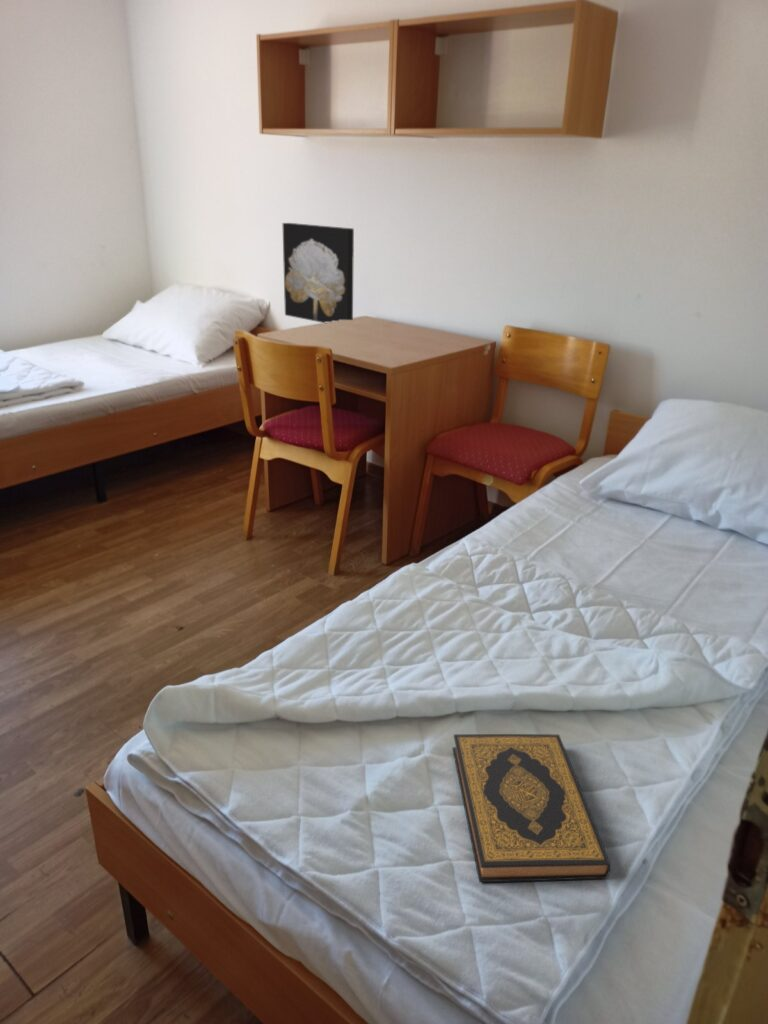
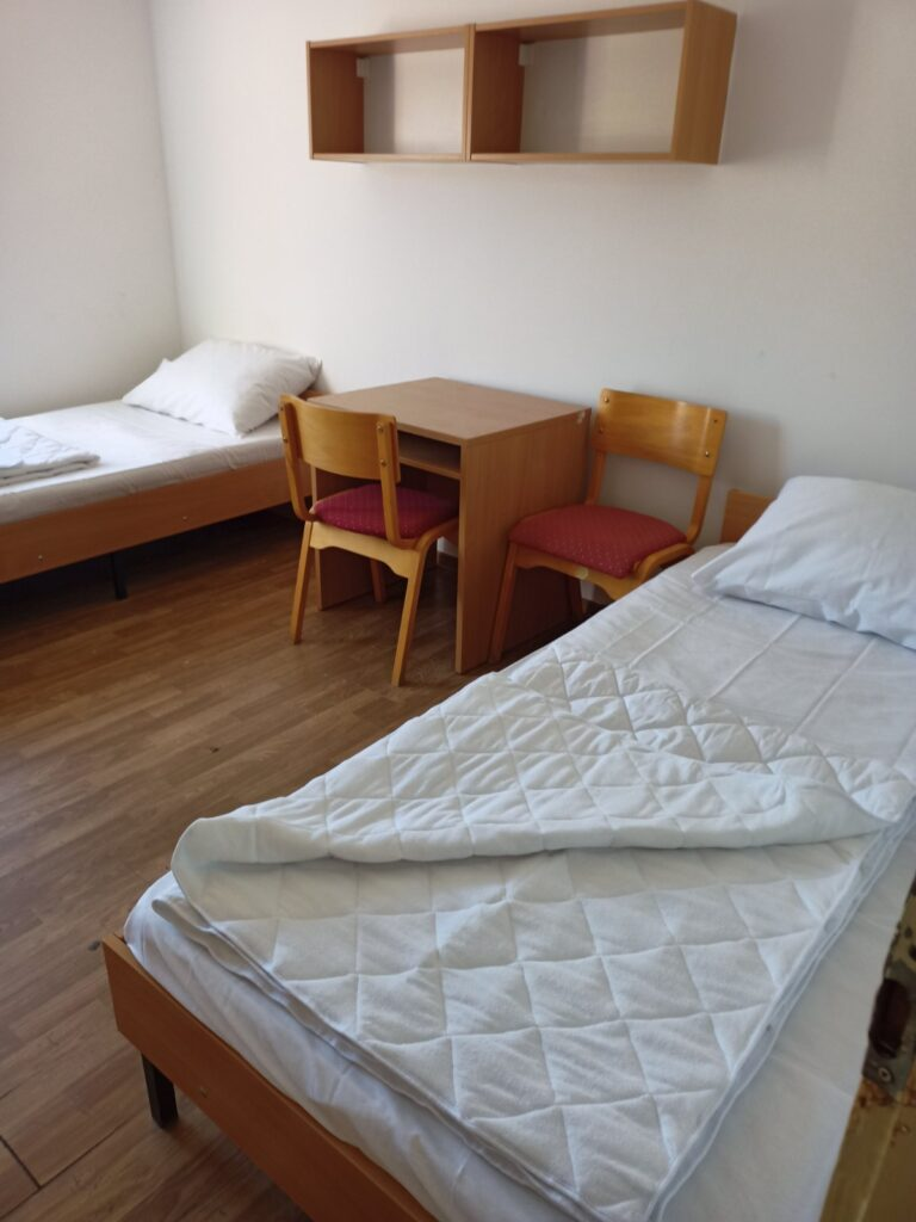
- hardback book (524, 799)
- wall art (317, 274)
